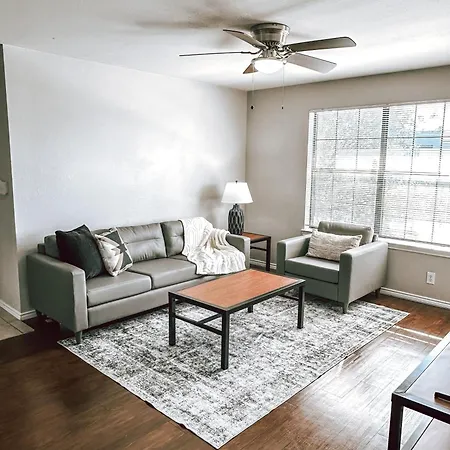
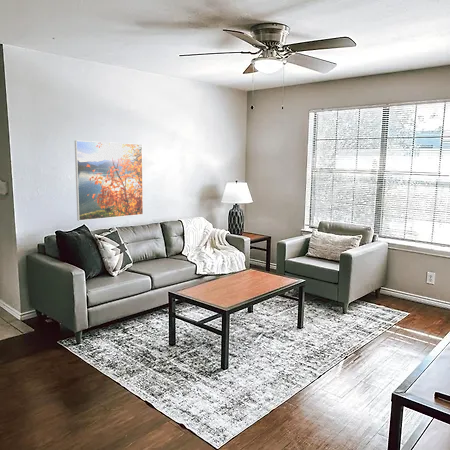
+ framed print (111, 180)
